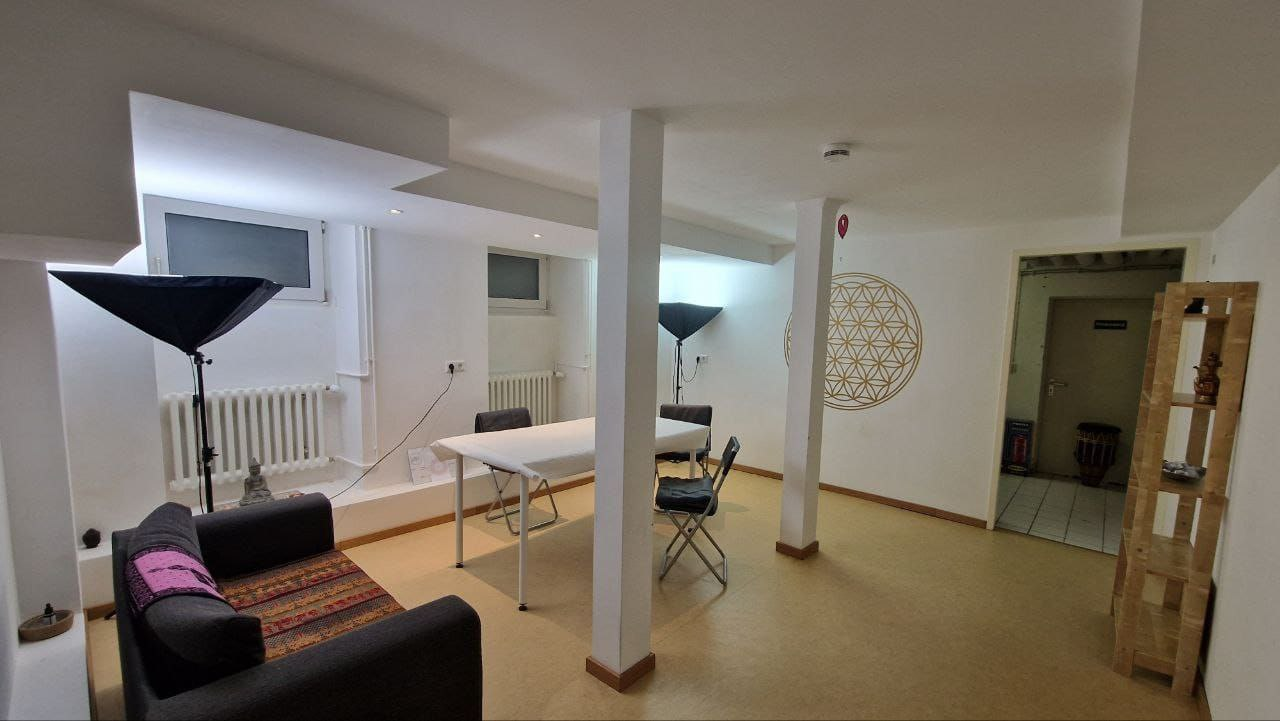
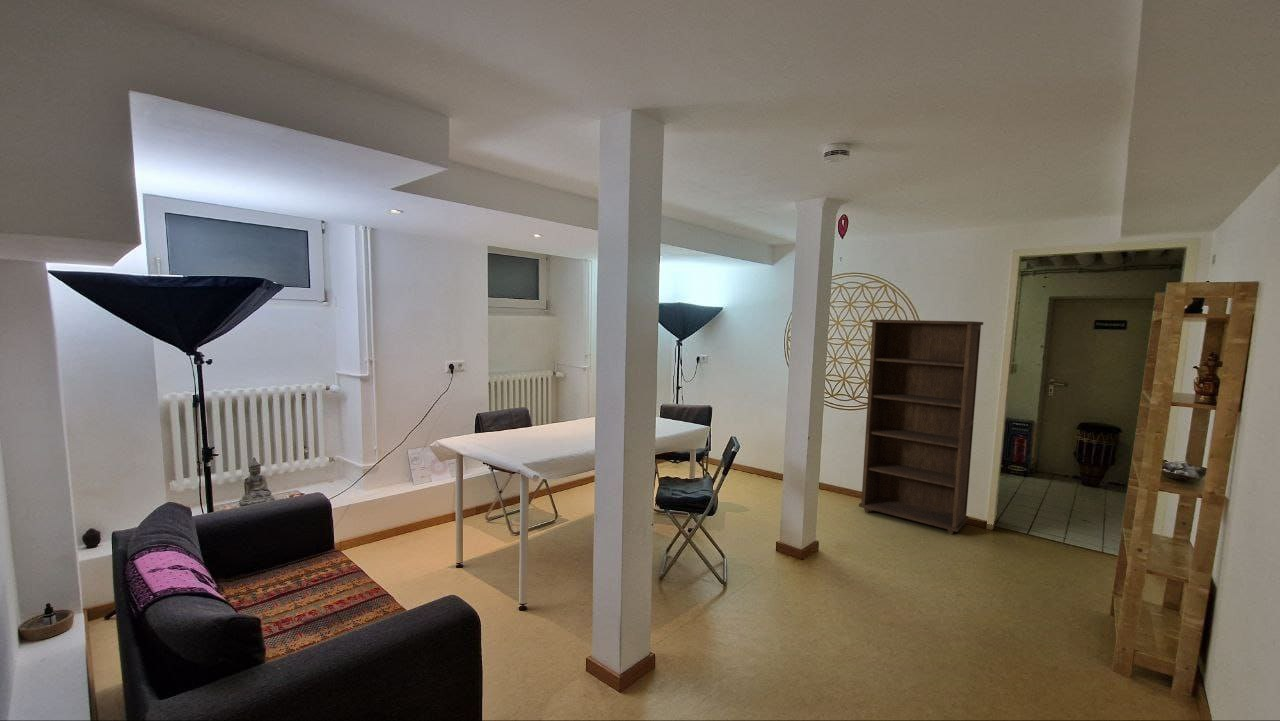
+ bookcase (918, 420)
